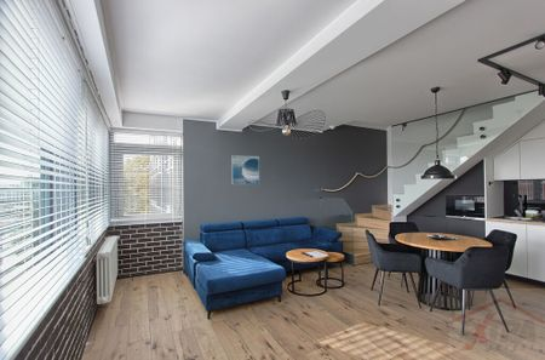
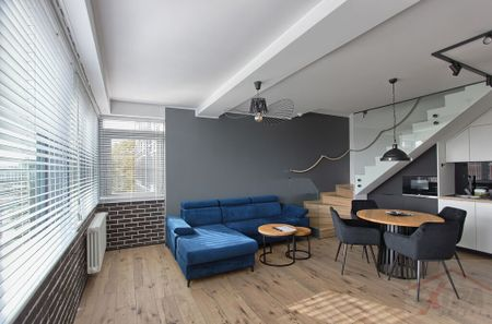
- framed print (245, 170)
